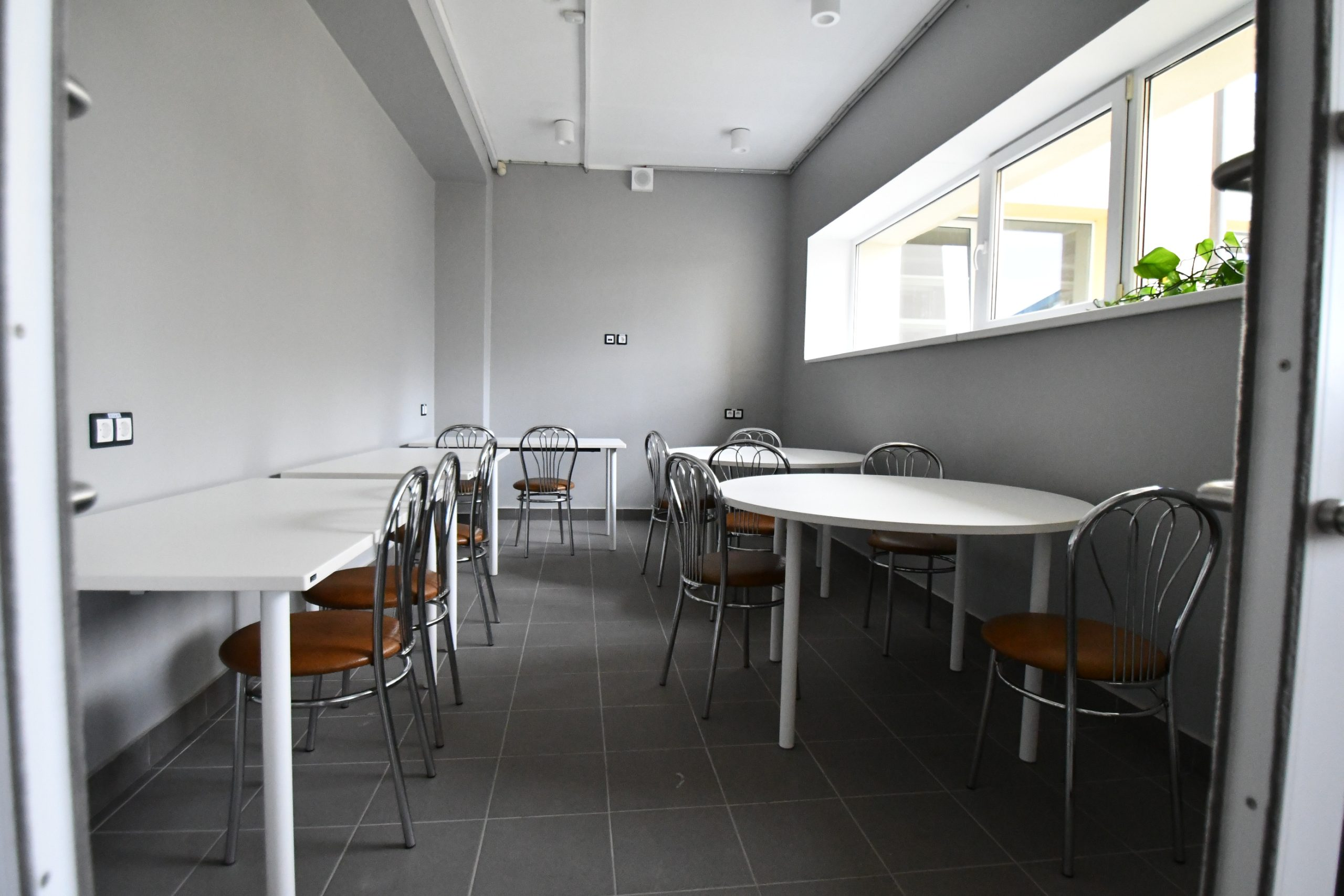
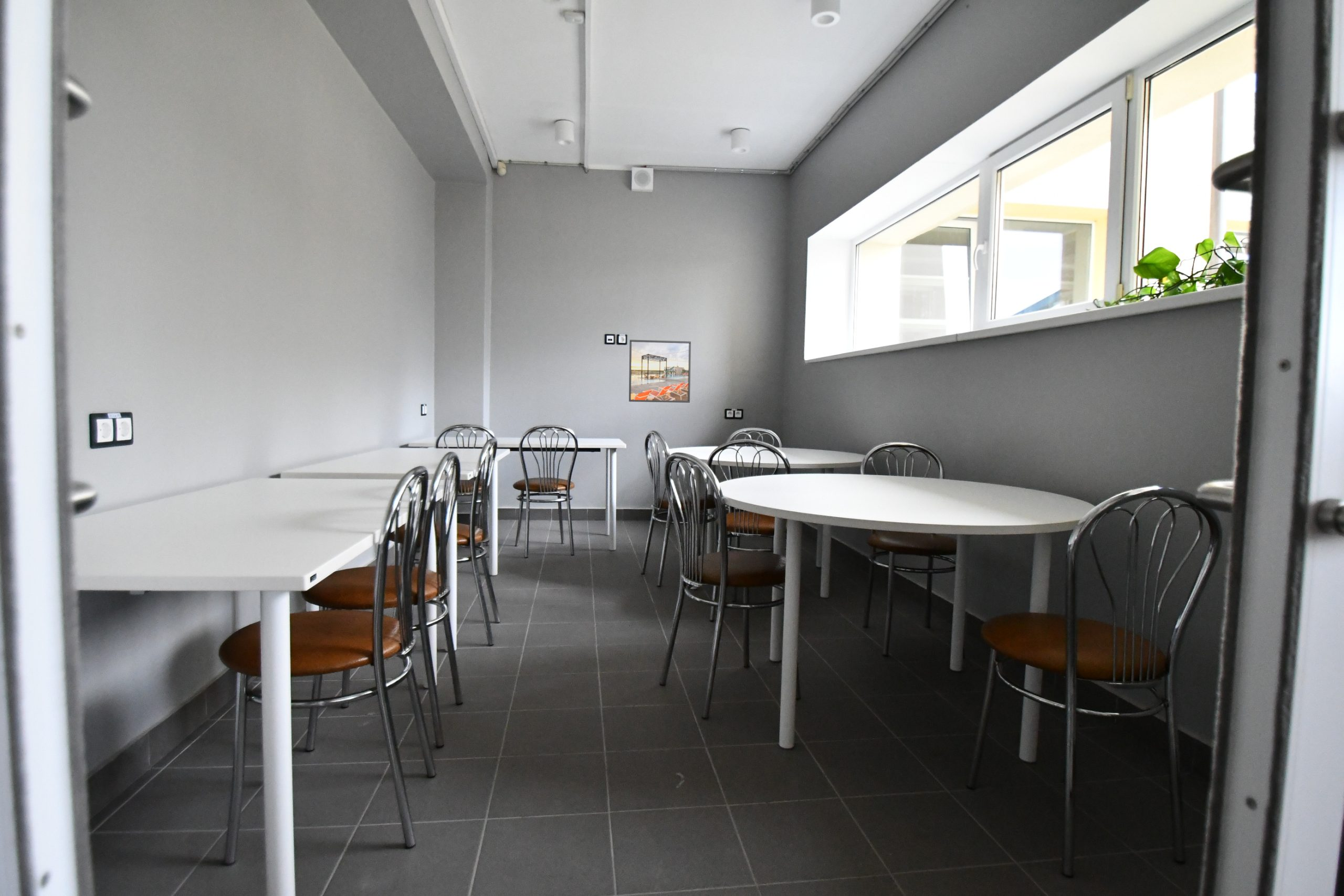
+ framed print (660, 371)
